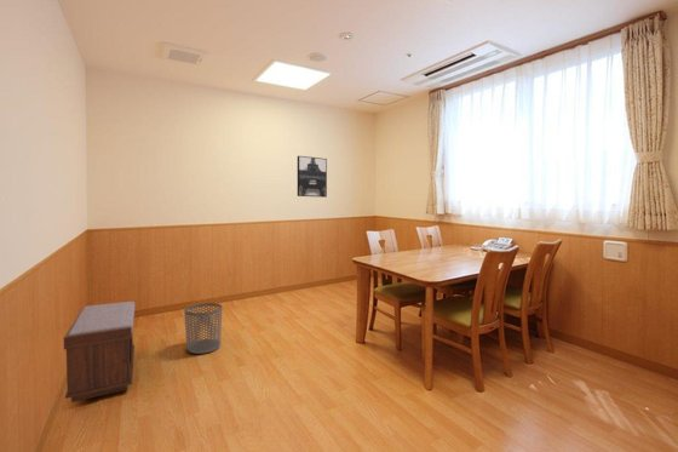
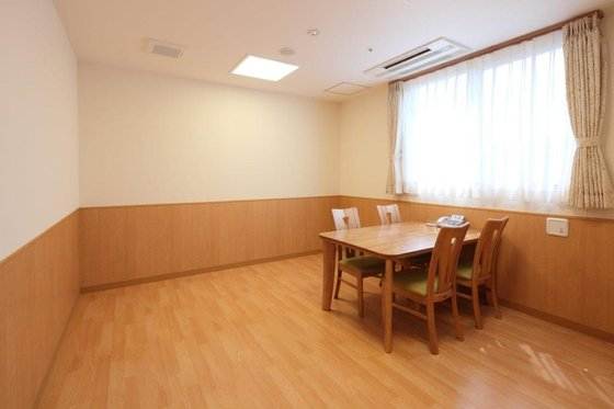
- bench (105, 344)
- waste bin (203, 328)
- wall art (311, 177)
